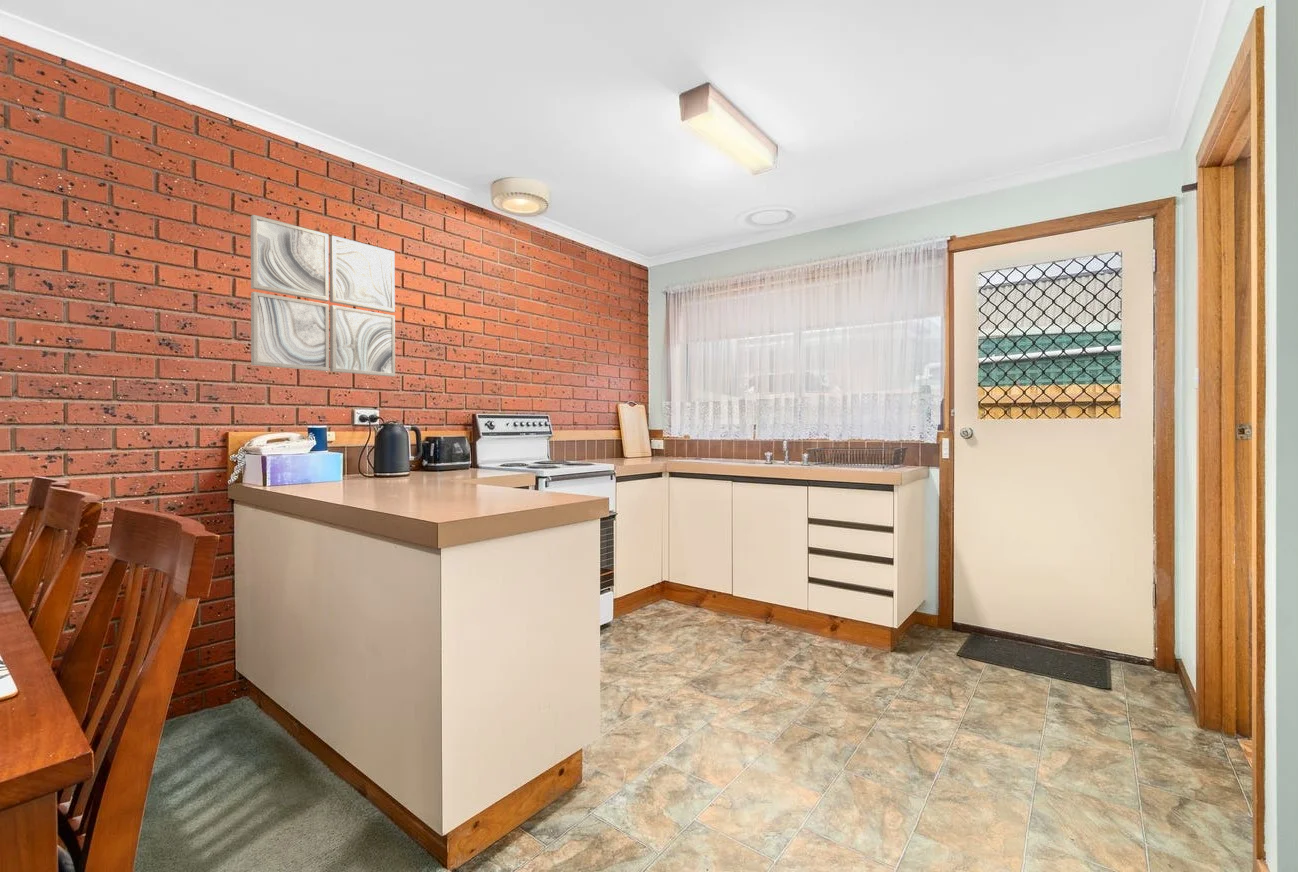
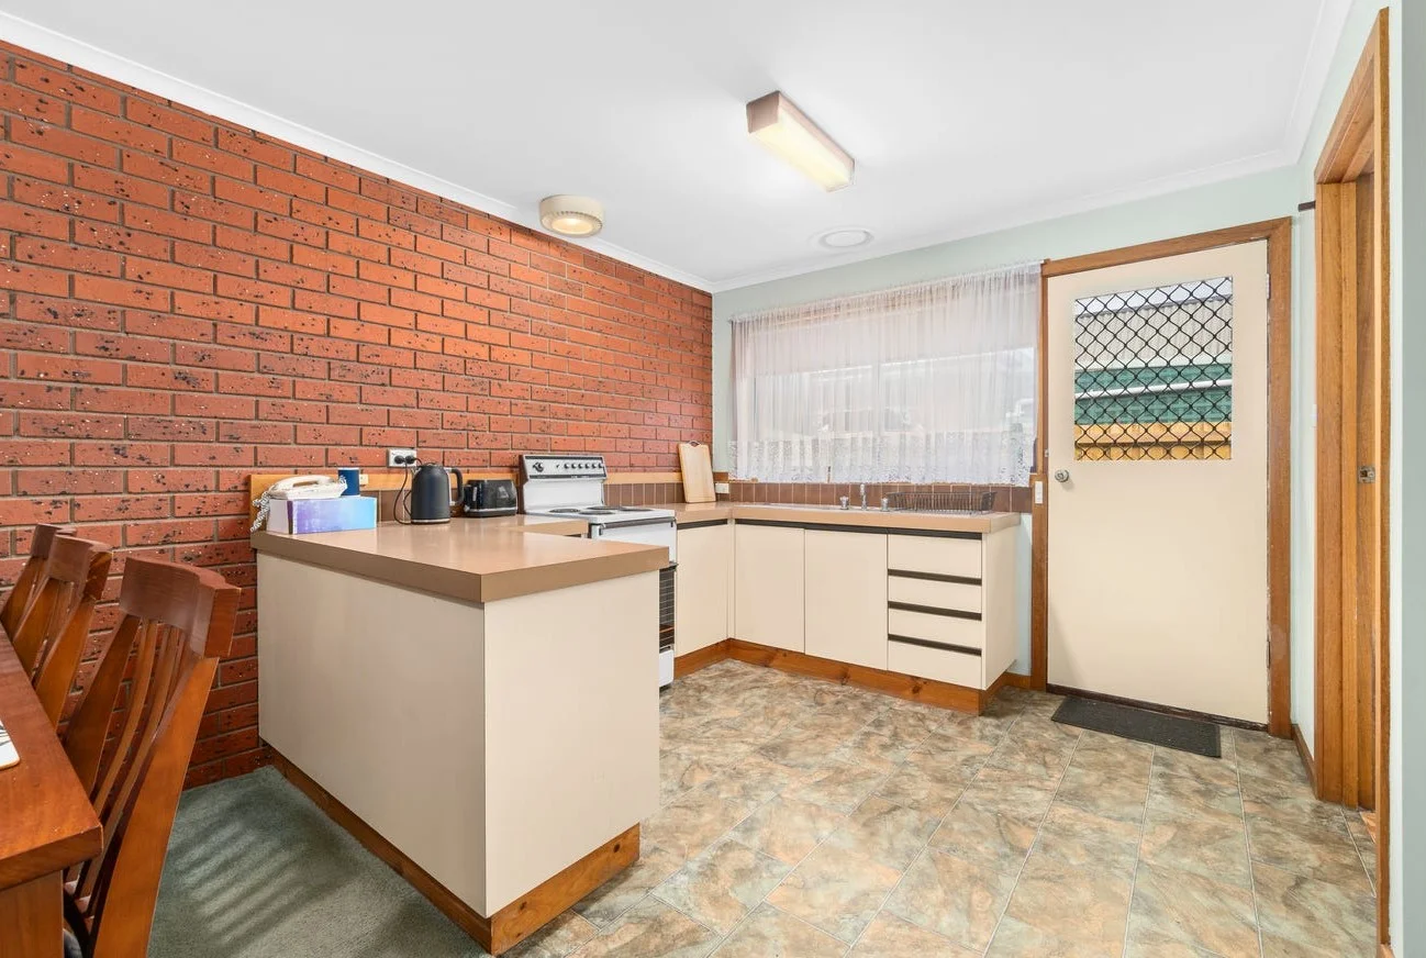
- wall art (328, 304)
